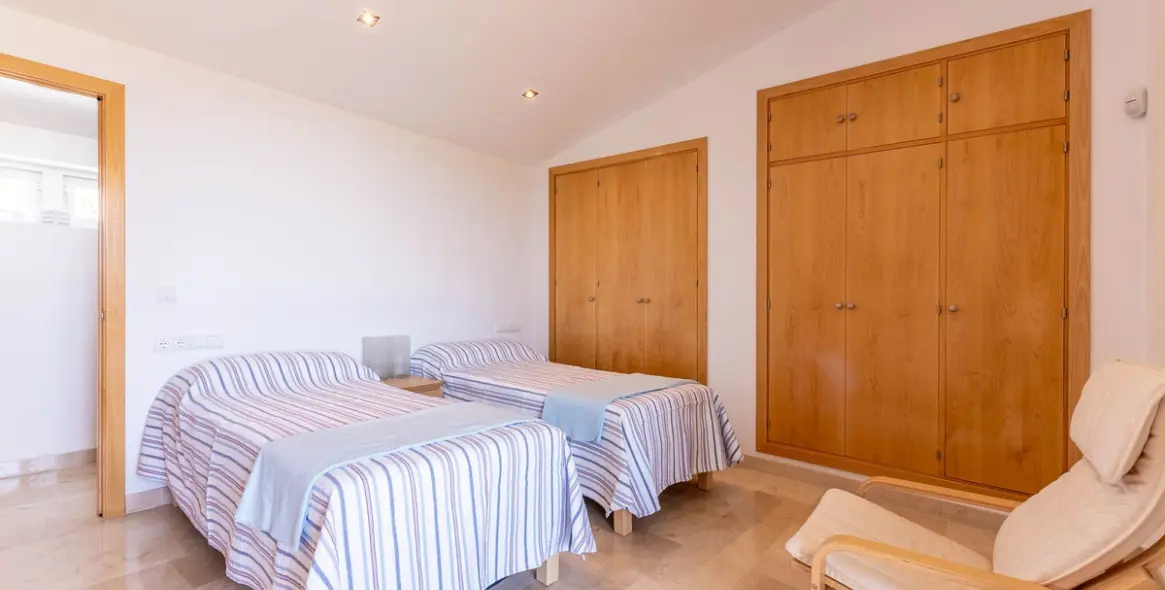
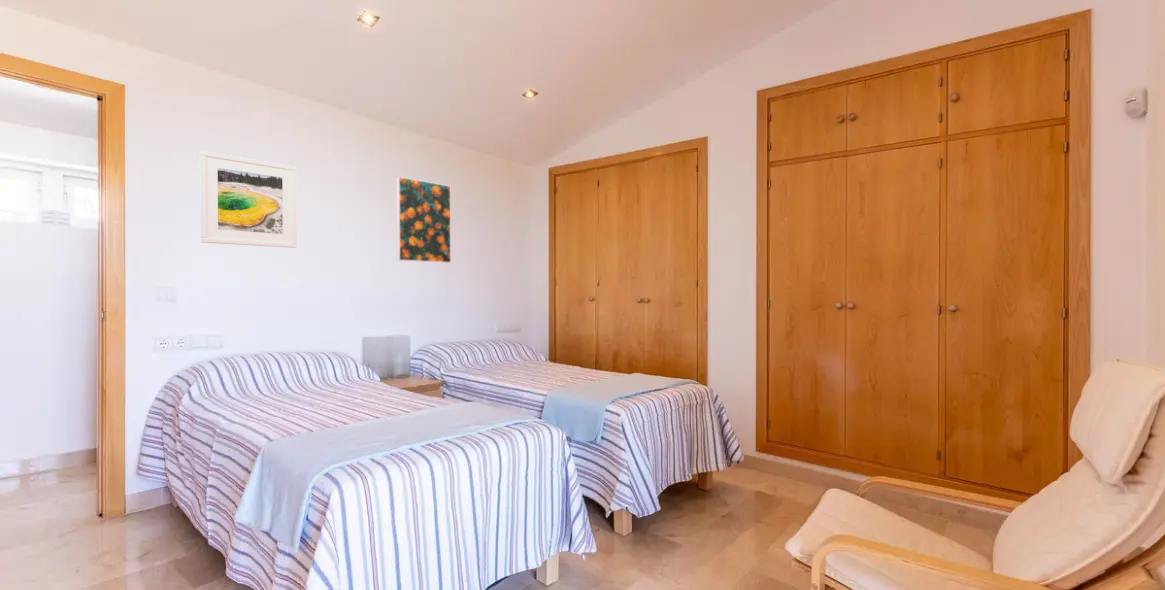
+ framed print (251, 202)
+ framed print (424, 221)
